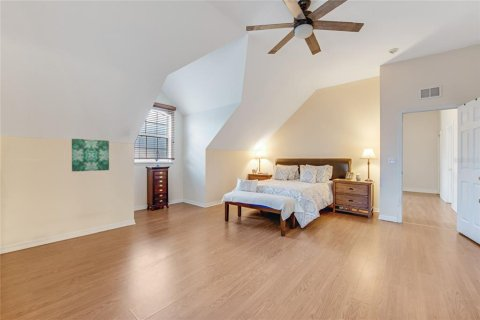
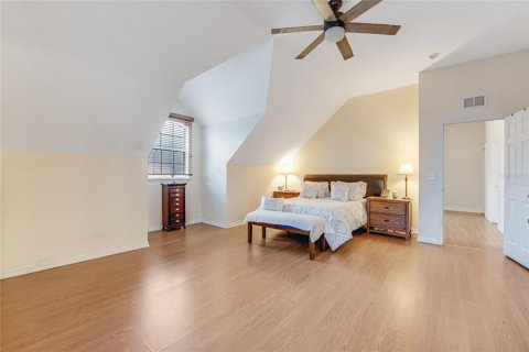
- wall art (91, 155)
